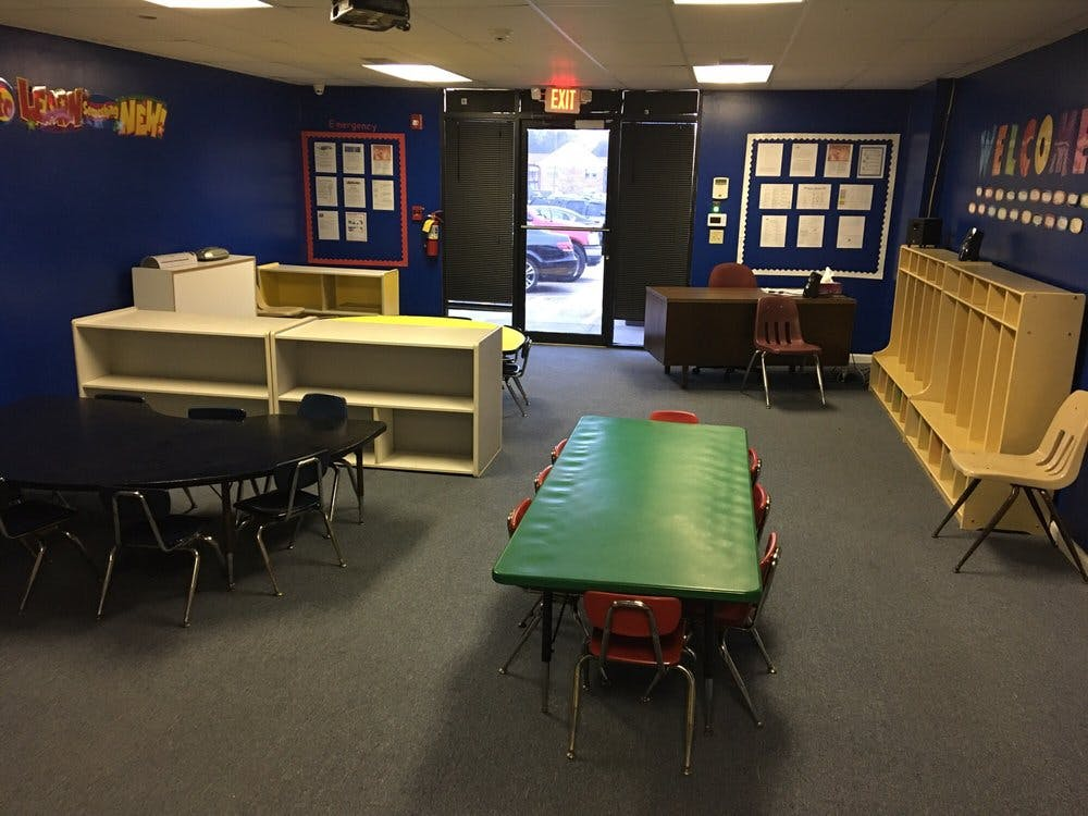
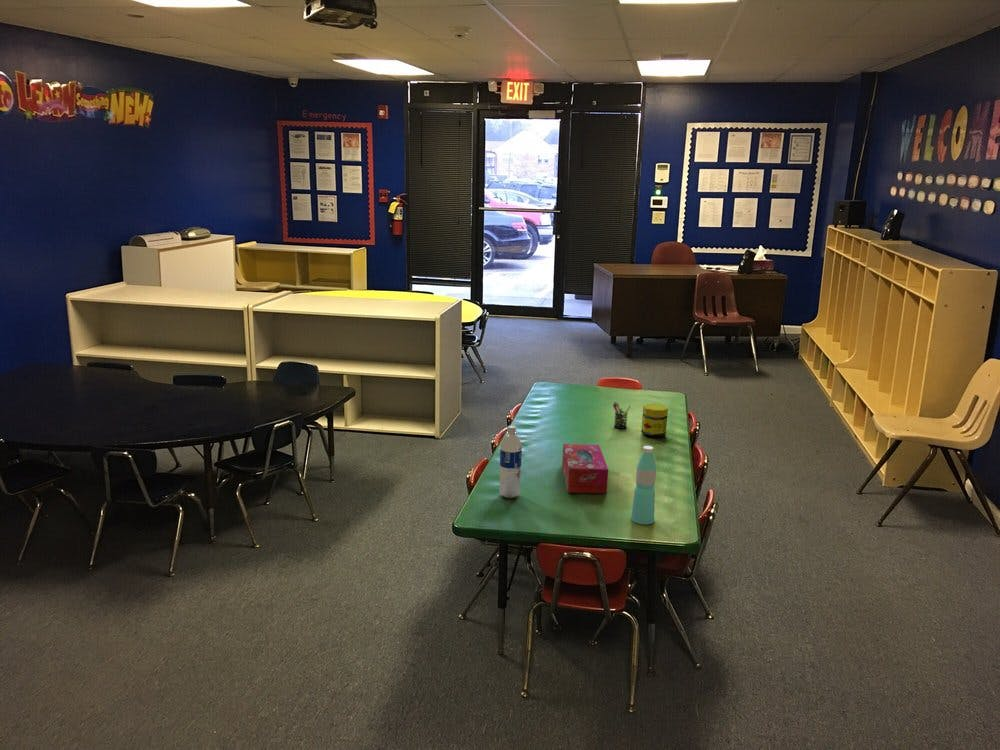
+ water bottle (510, 461)
+ pen holder (620, 415)
+ jar (654, 420)
+ tissue box (584, 467)
+ water bottle (645, 484)
